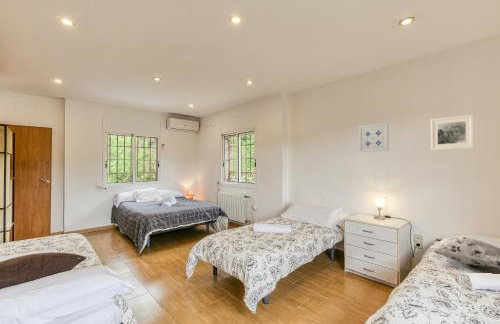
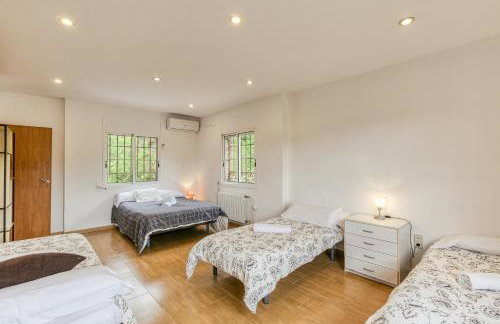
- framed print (451, 133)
- wall art (373, 138)
- decorative pillow (468, 250)
